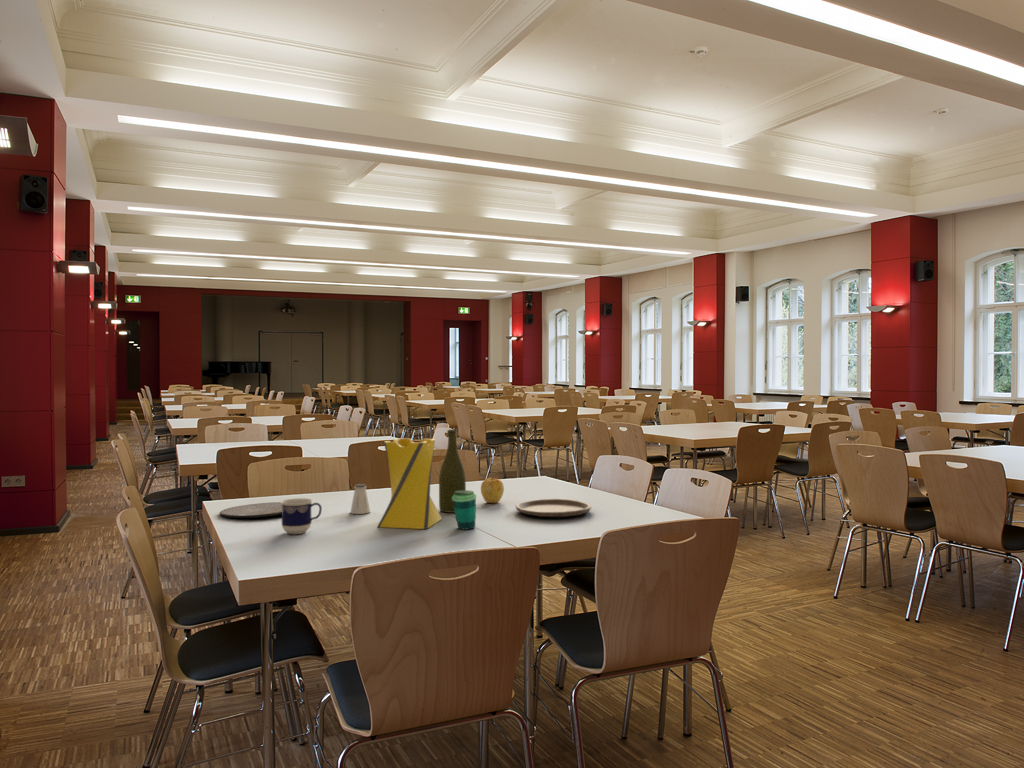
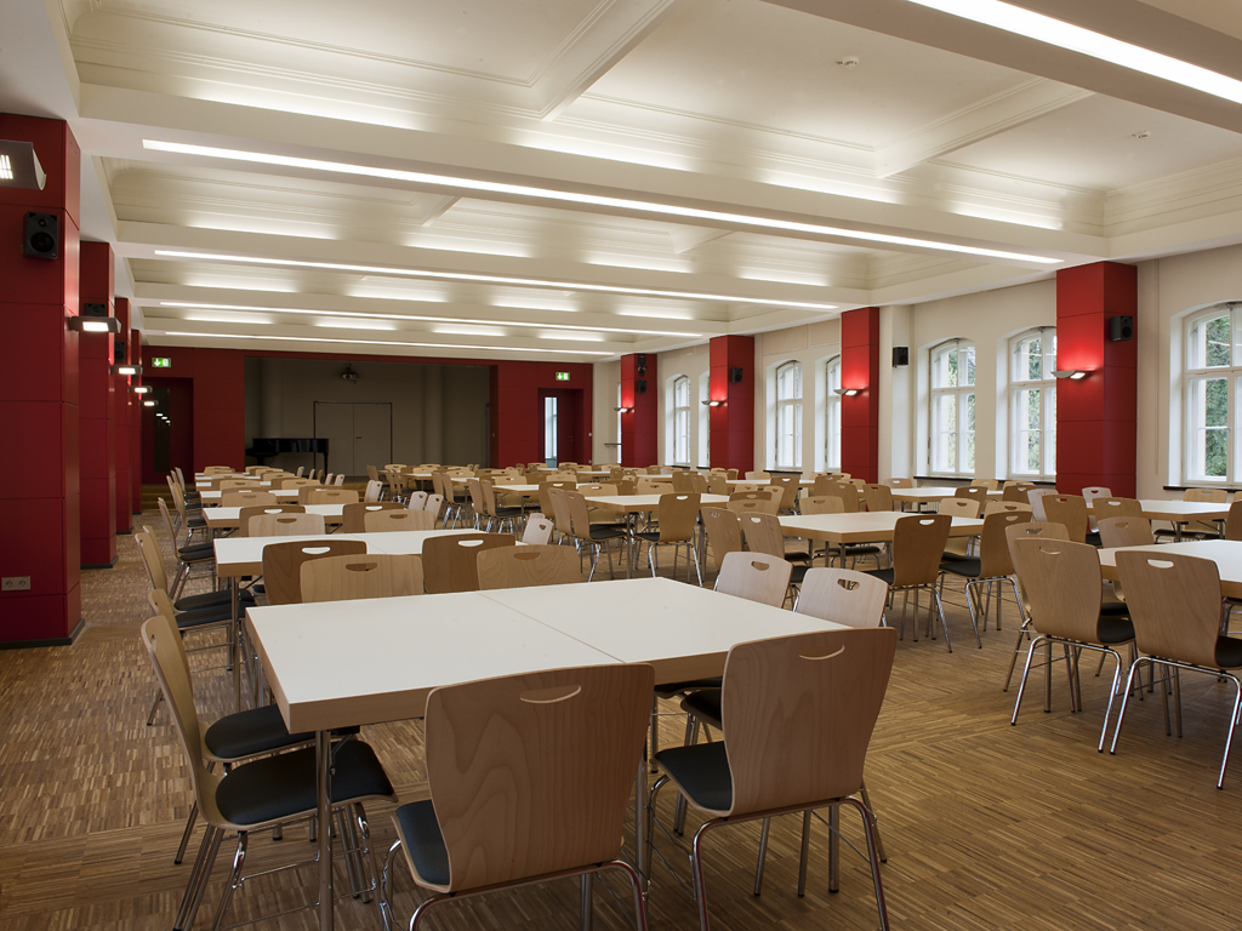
- plate (553, 508)
- cup (301, 516)
- bottle (452, 470)
- vase (410, 481)
- cup (464, 510)
- plate (261, 509)
- saltshaker (360, 498)
- apple (492, 490)
